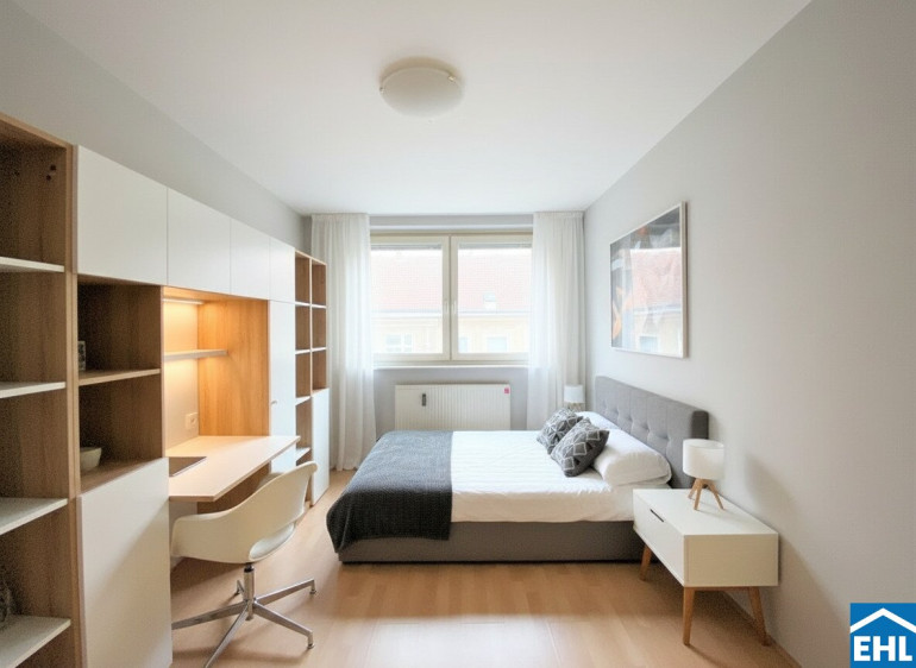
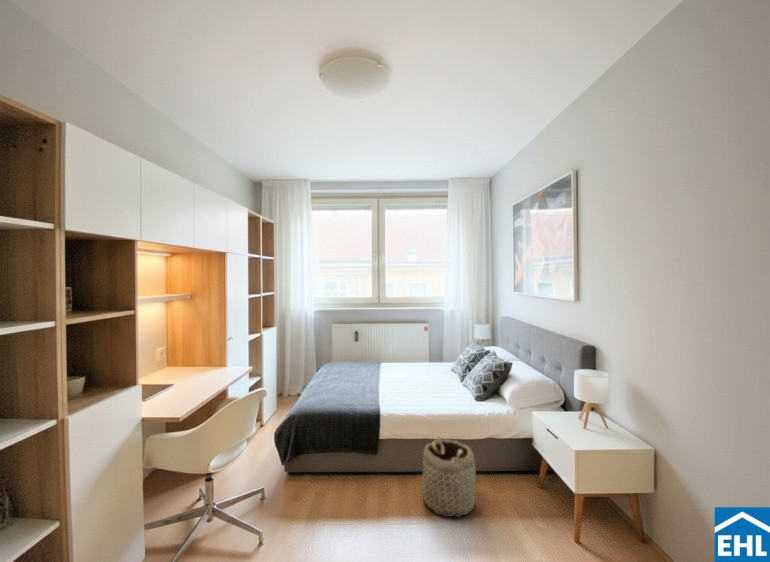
+ basket (447, 470)
